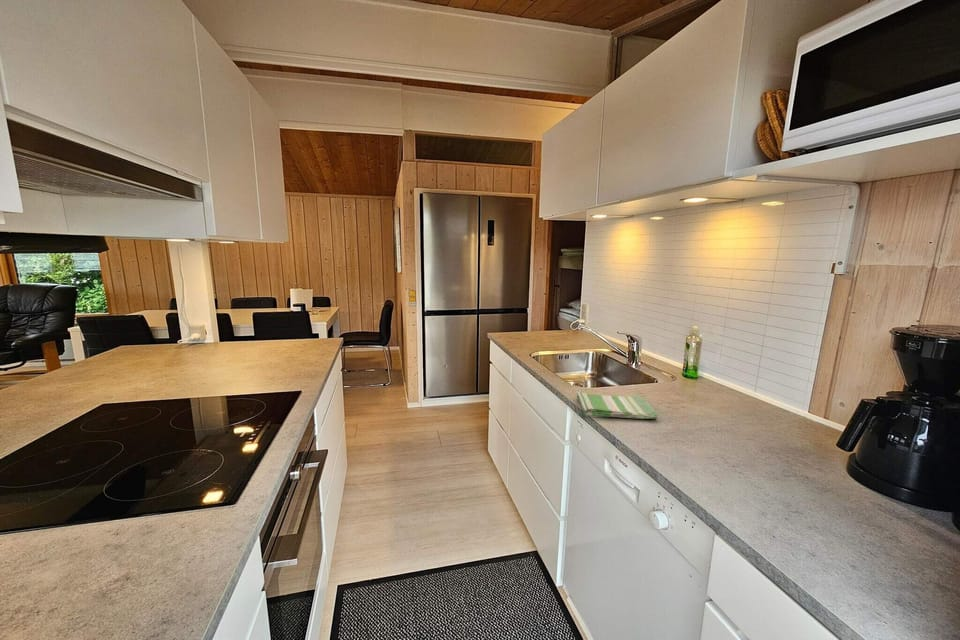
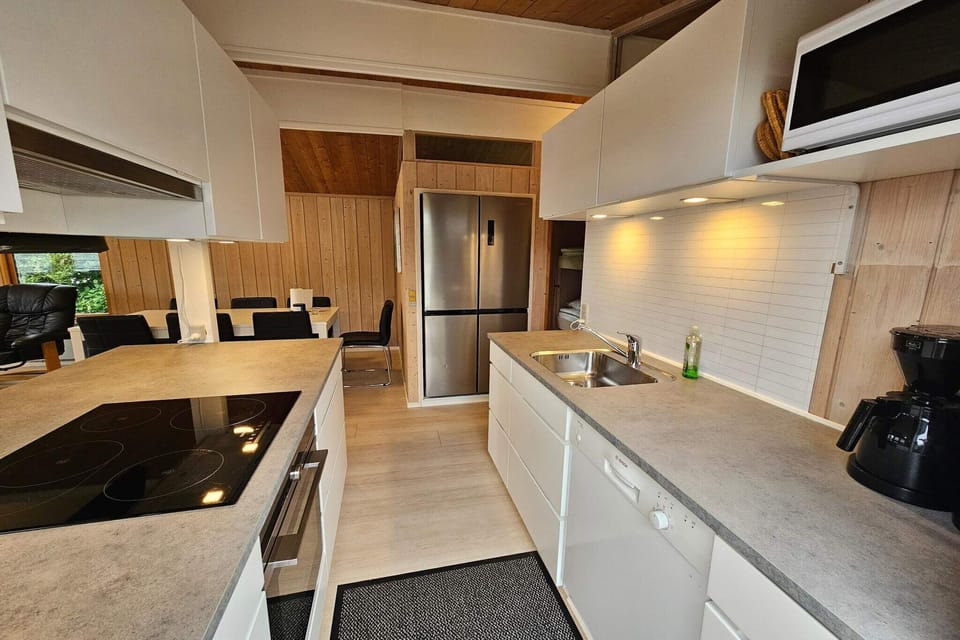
- dish towel (614, 404)
